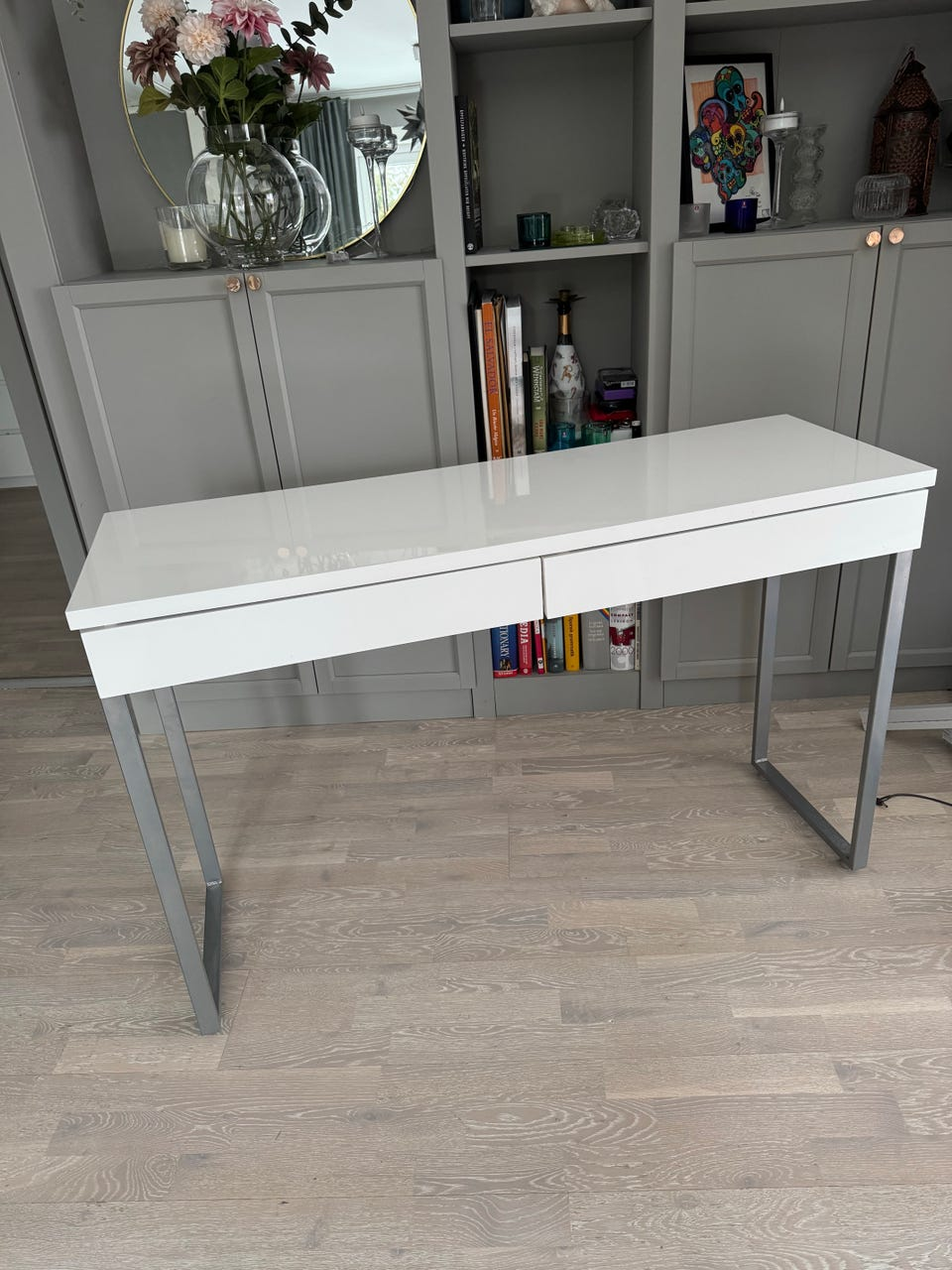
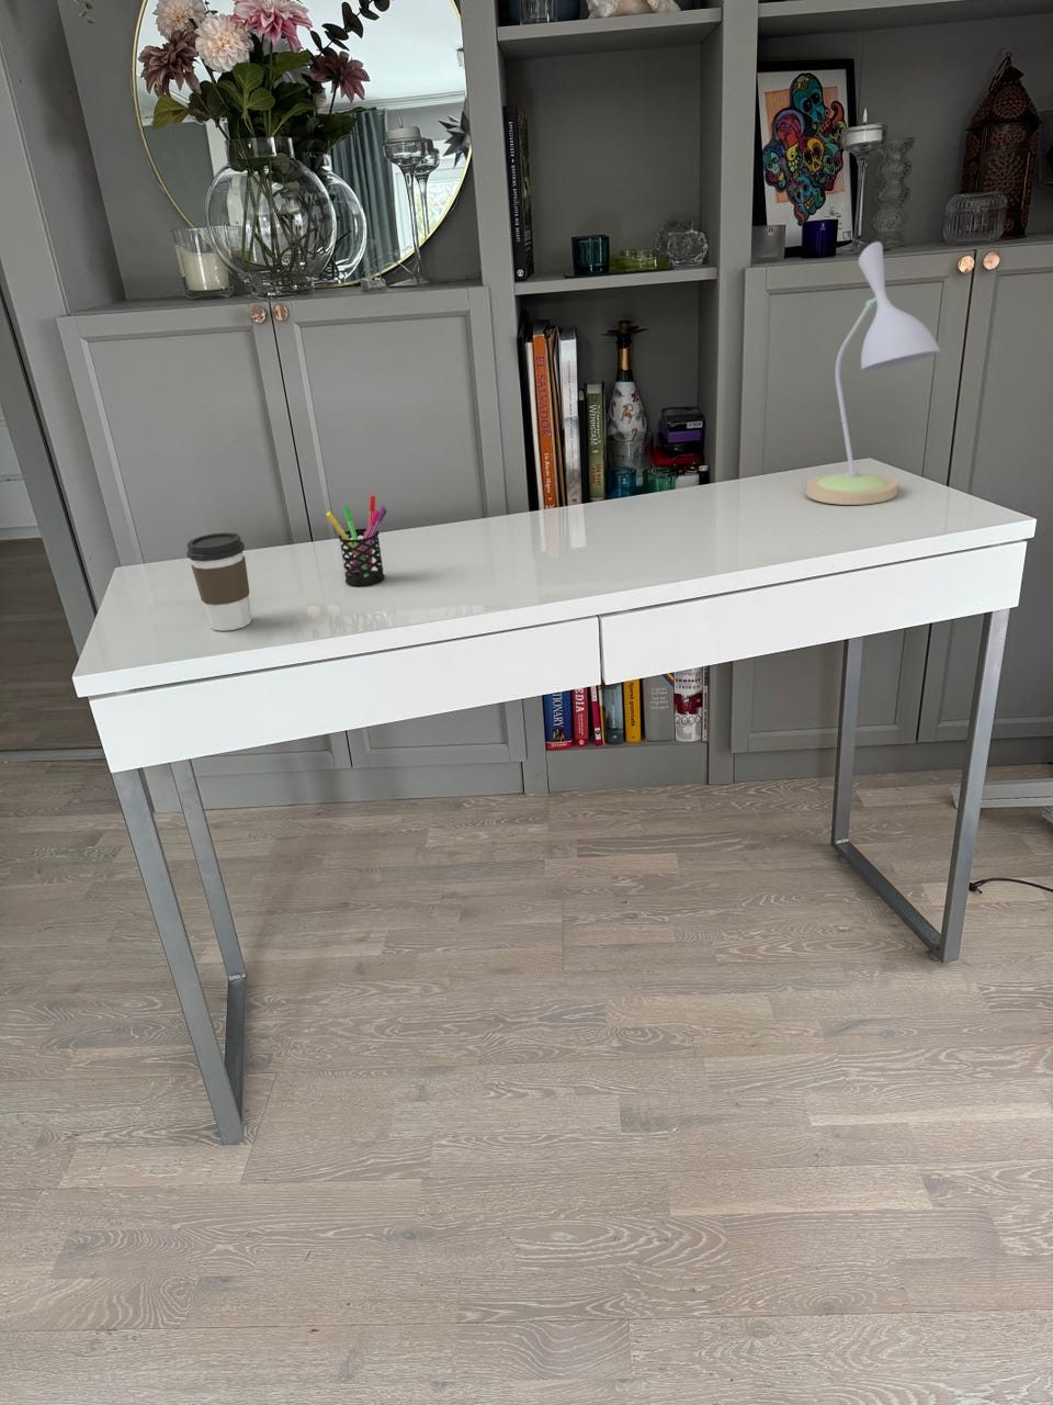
+ pen holder (359, 539)
+ desk lamp (874, 368)
+ coffee cup (222, 582)
